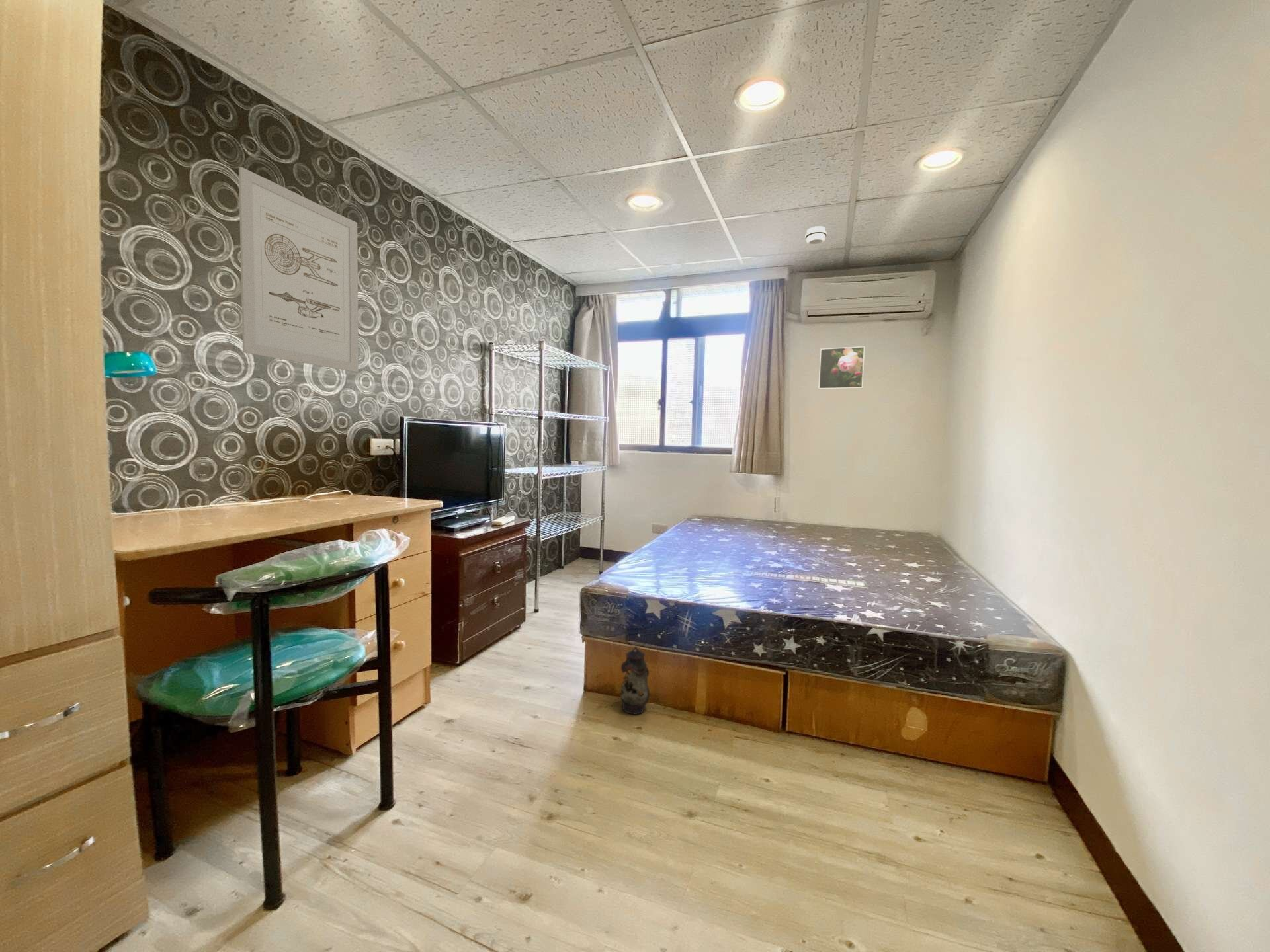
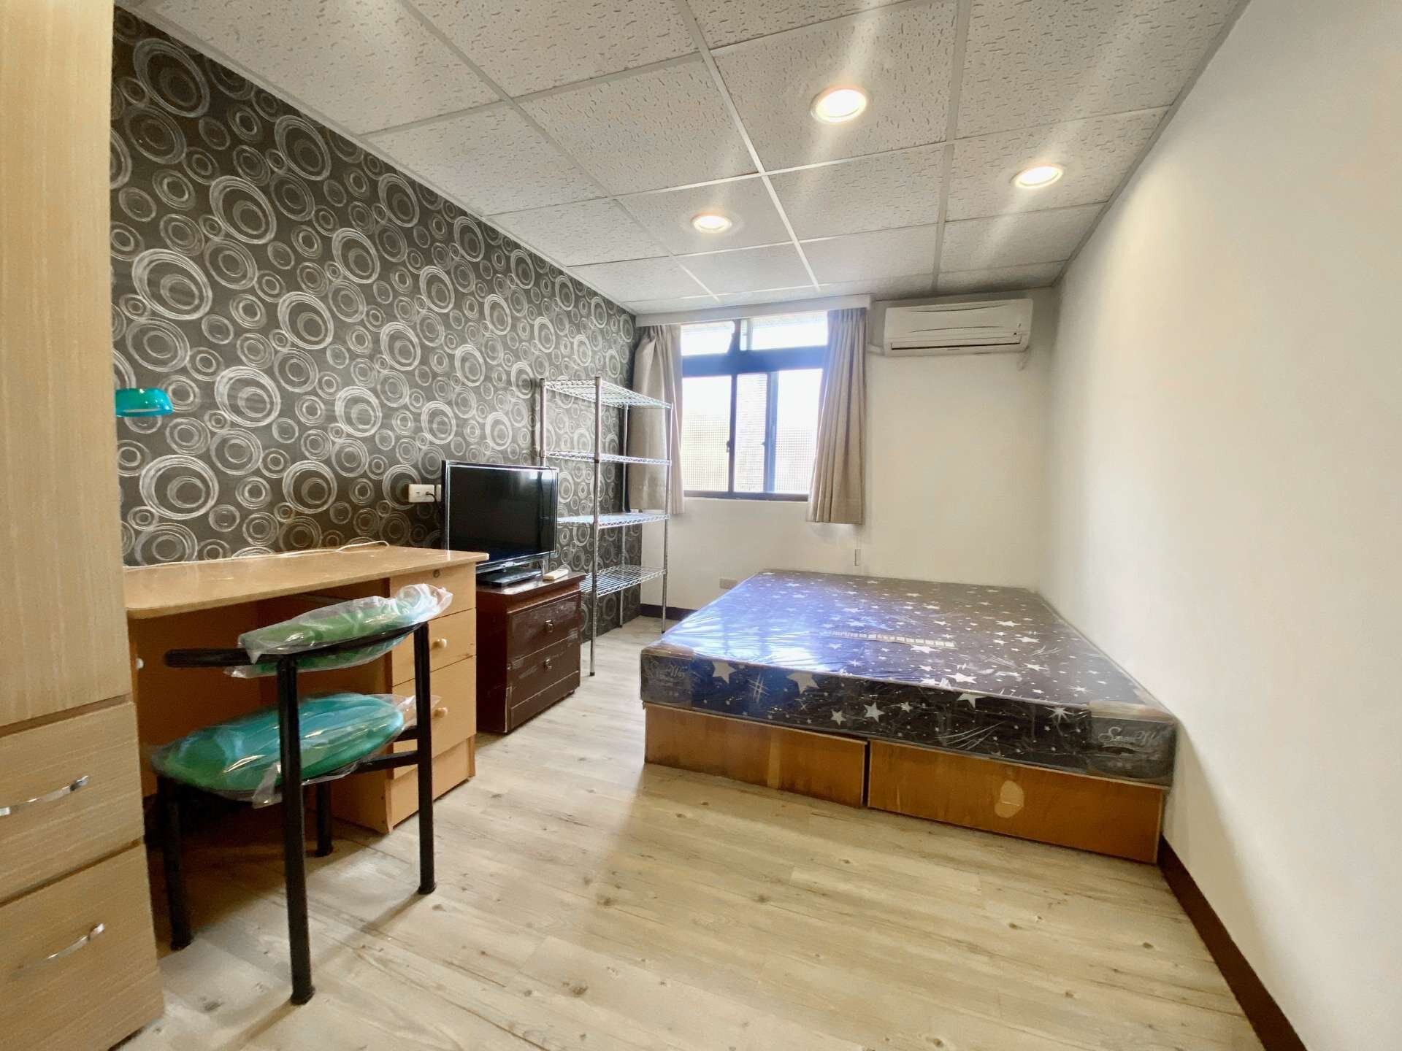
- lantern (635, 666)
- wall art (305, 281)
- smoke detector (816, 236)
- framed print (841, 368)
